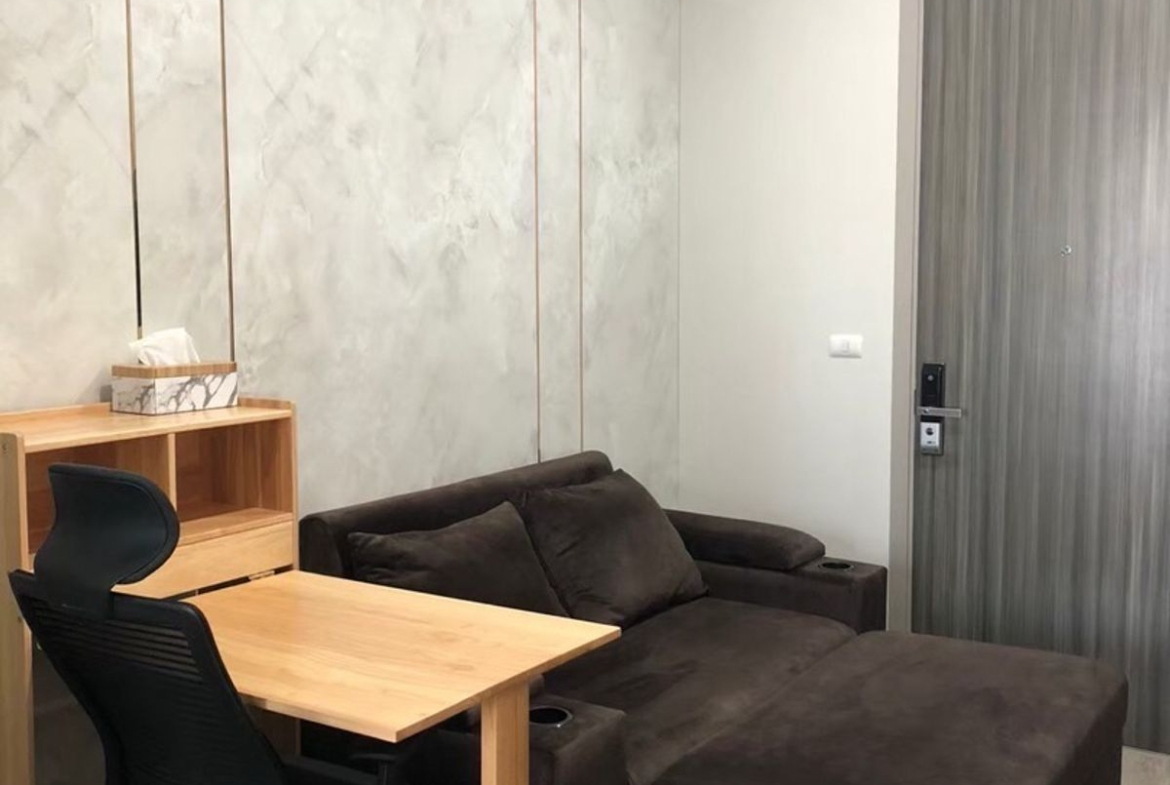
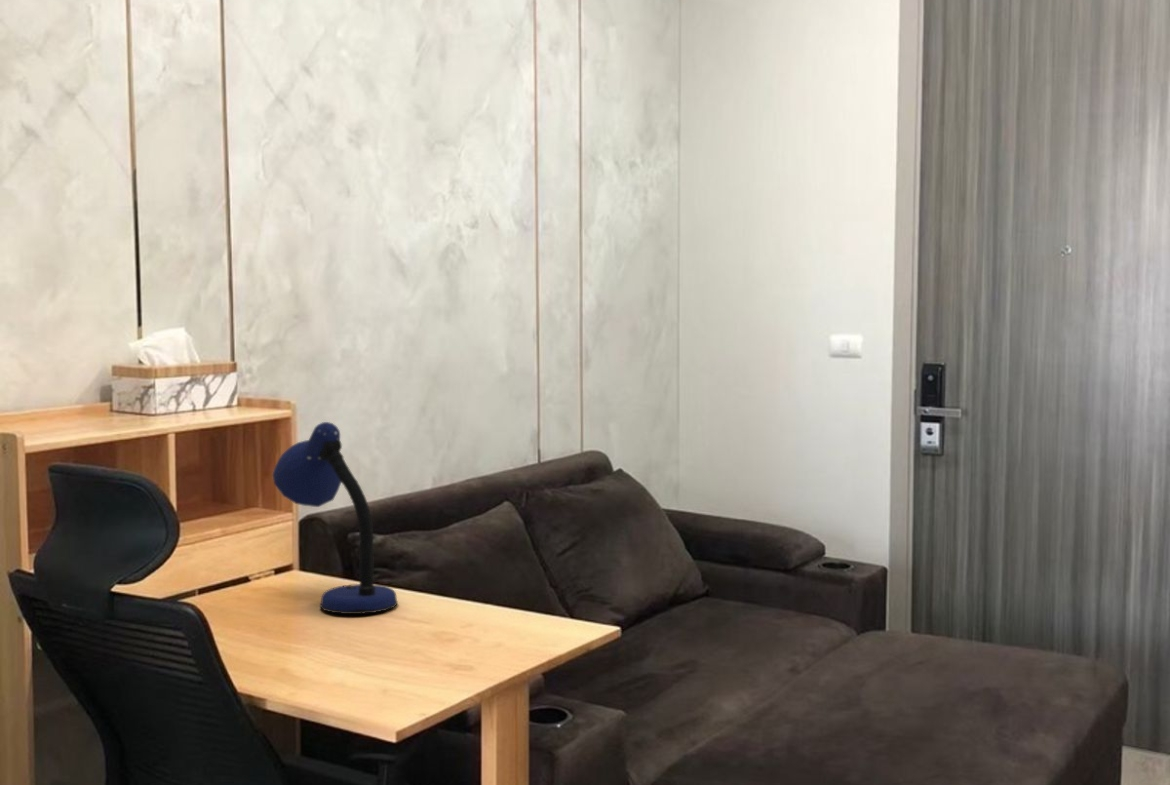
+ desk lamp (331, 500)
